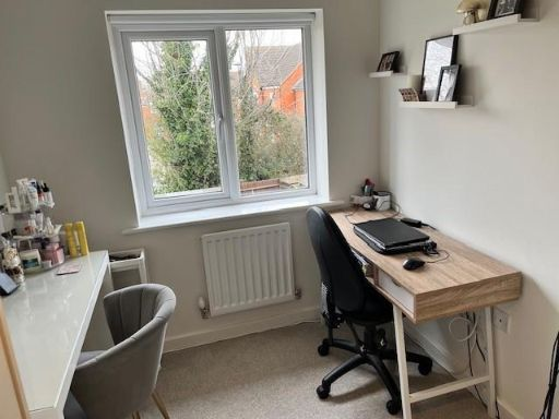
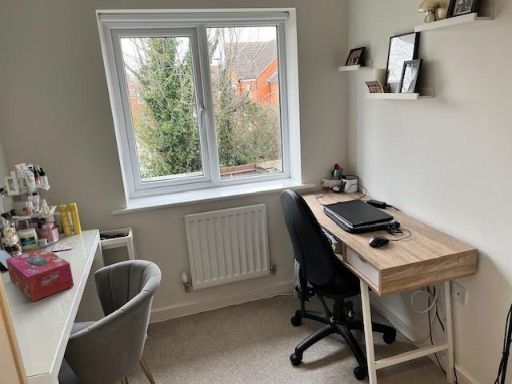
+ tissue box (39, 272)
